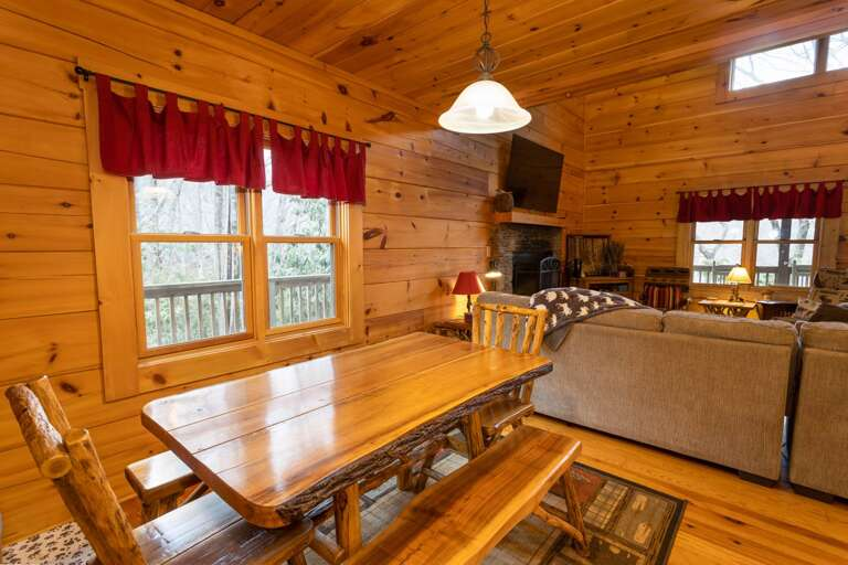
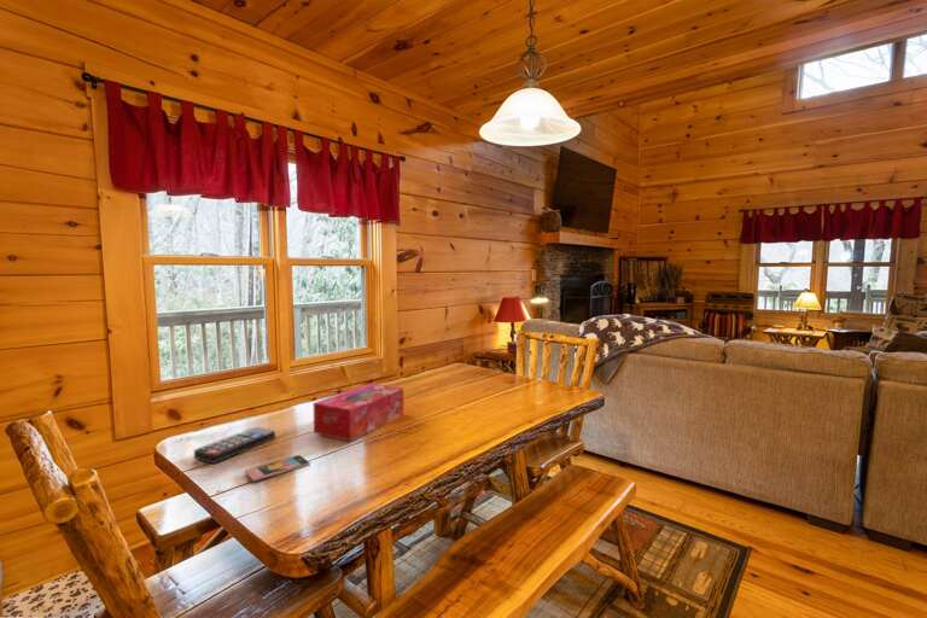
+ smartphone (278, 467)
+ remote control (237, 442)
+ tissue box (361, 409)
